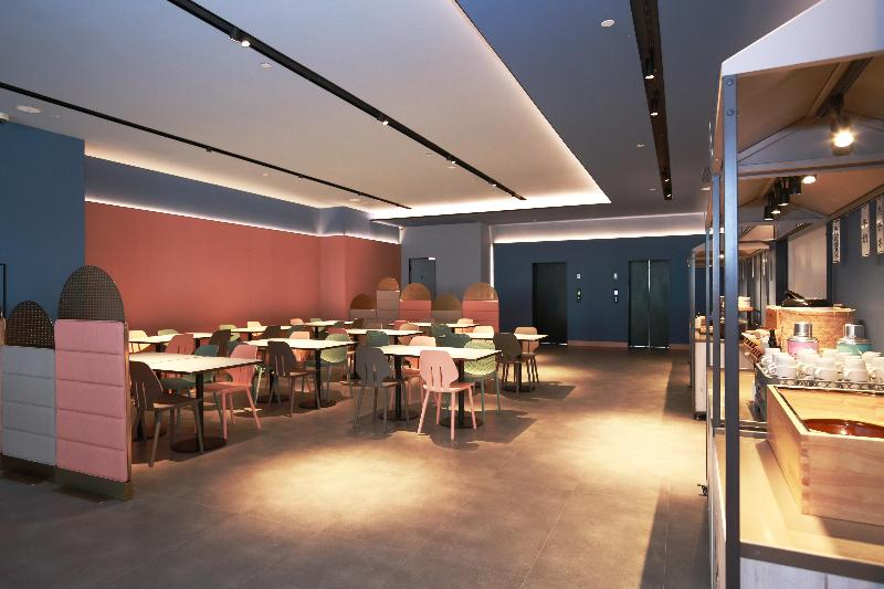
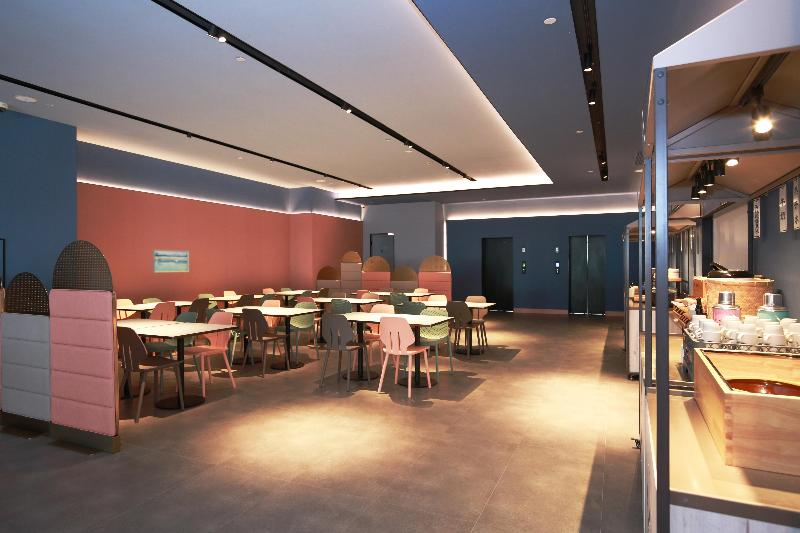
+ wall art (171, 261)
